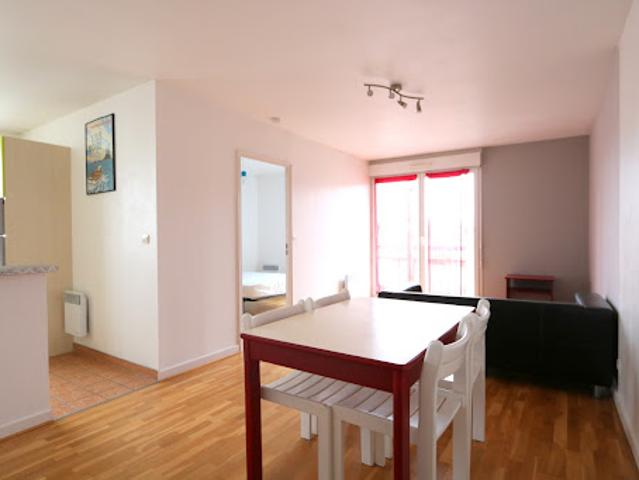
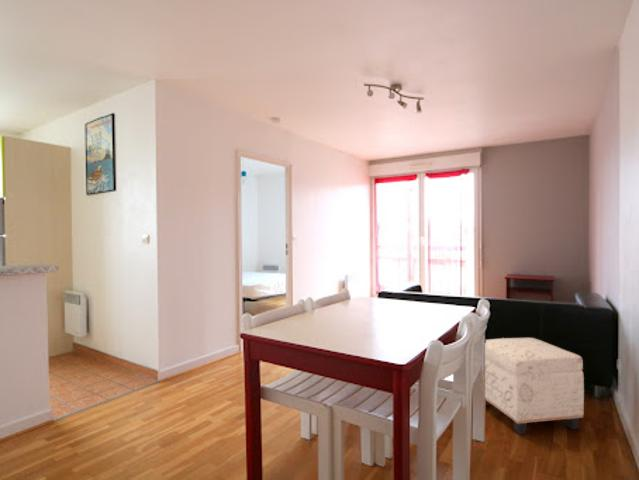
+ ottoman (525, 380)
